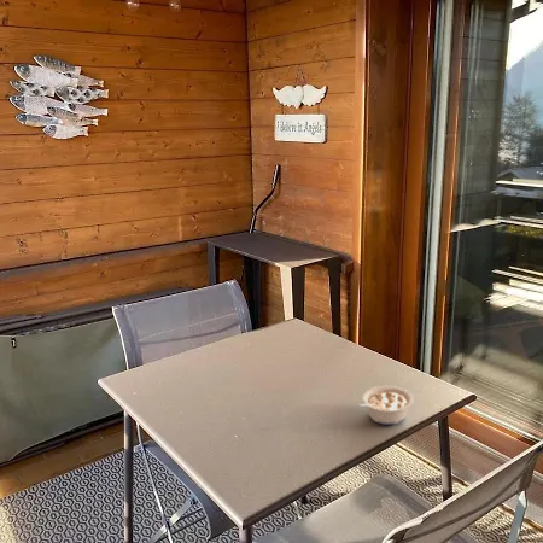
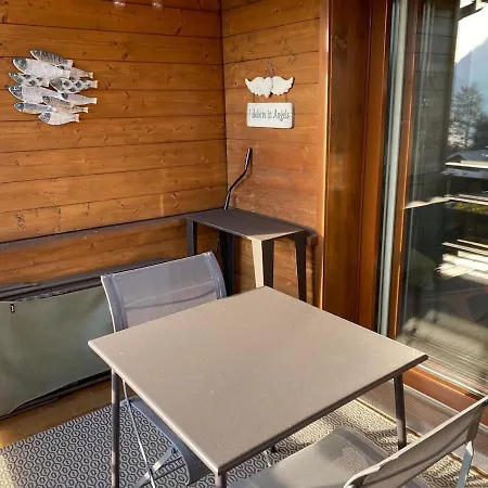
- legume (386, 405)
